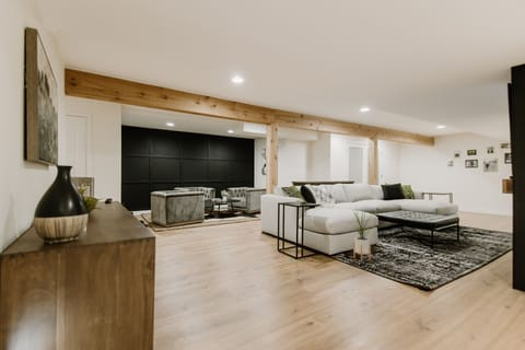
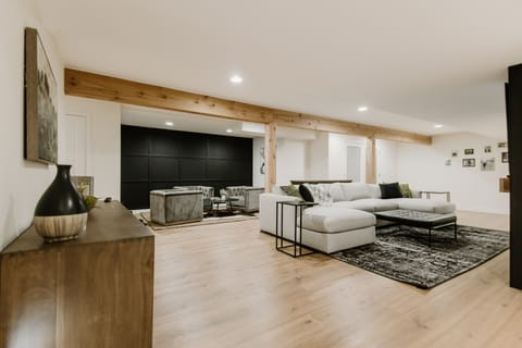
- house plant (362, 232)
